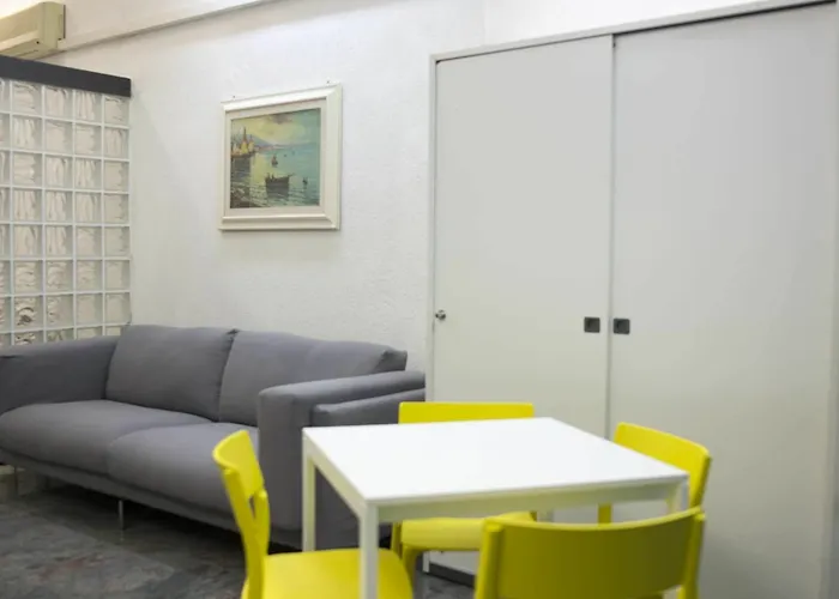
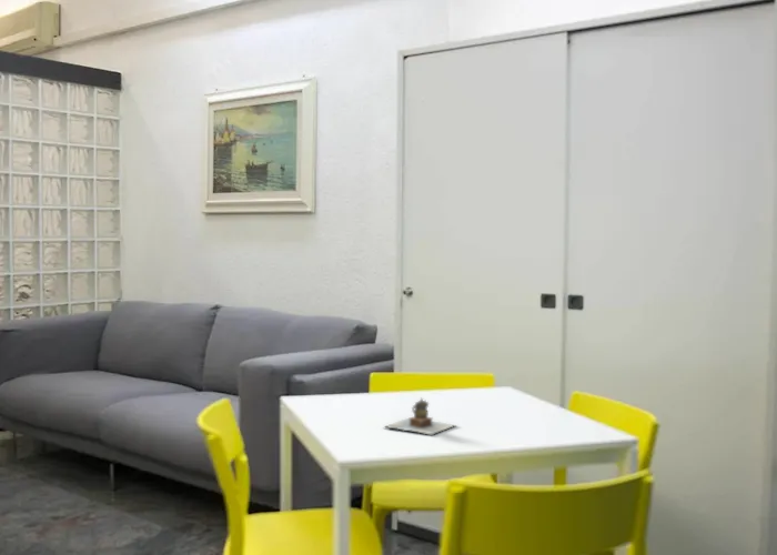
+ teapot (421, 412)
